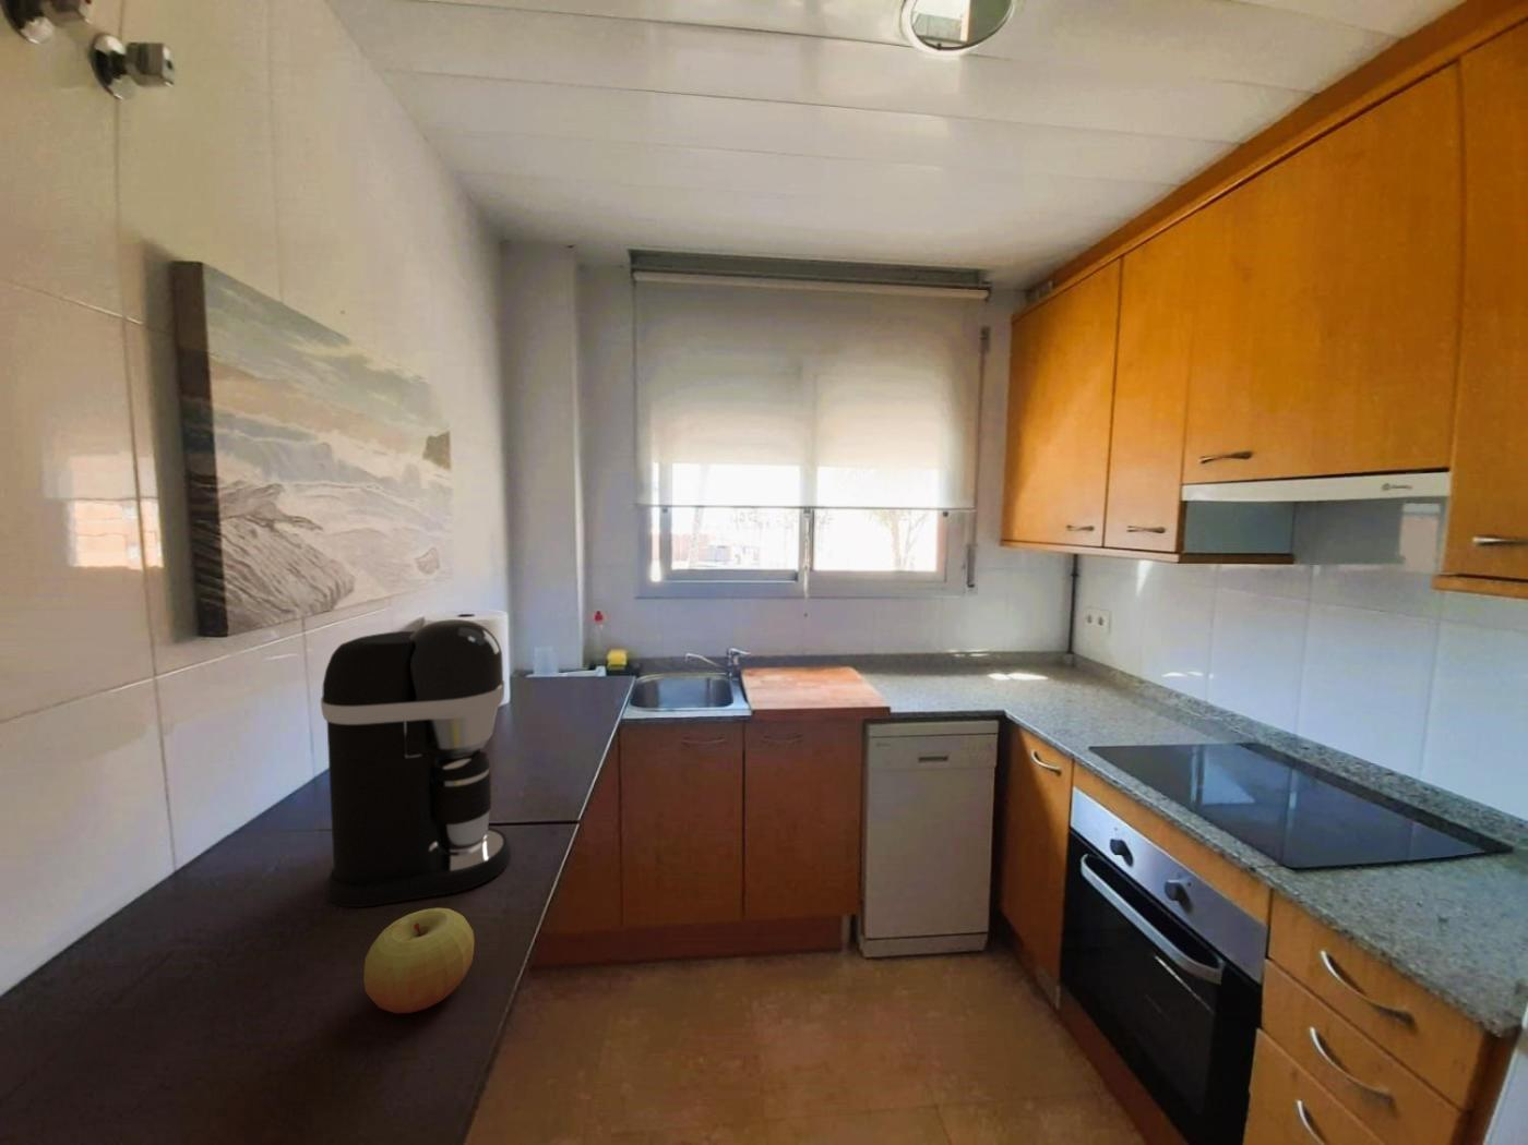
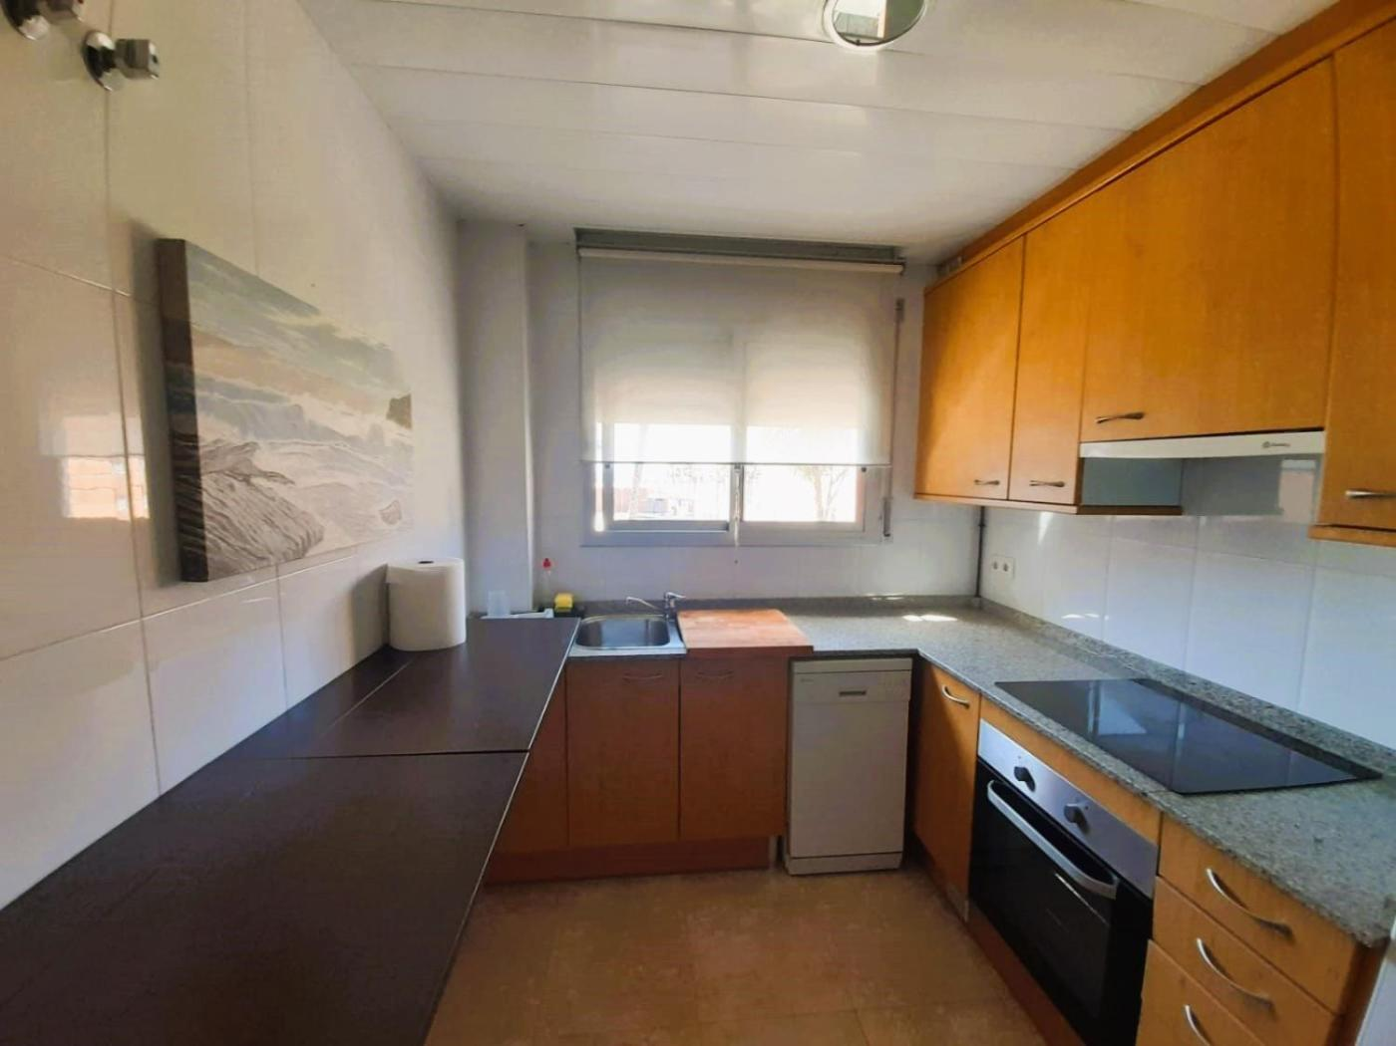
- apple (420, 955)
- coffee maker (419, 748)
